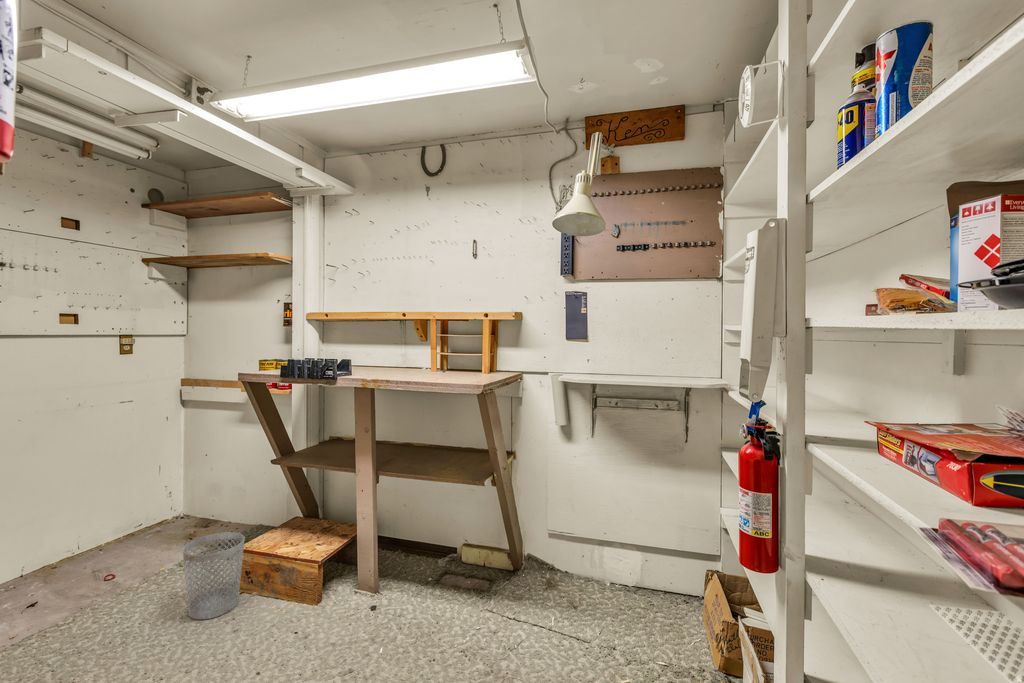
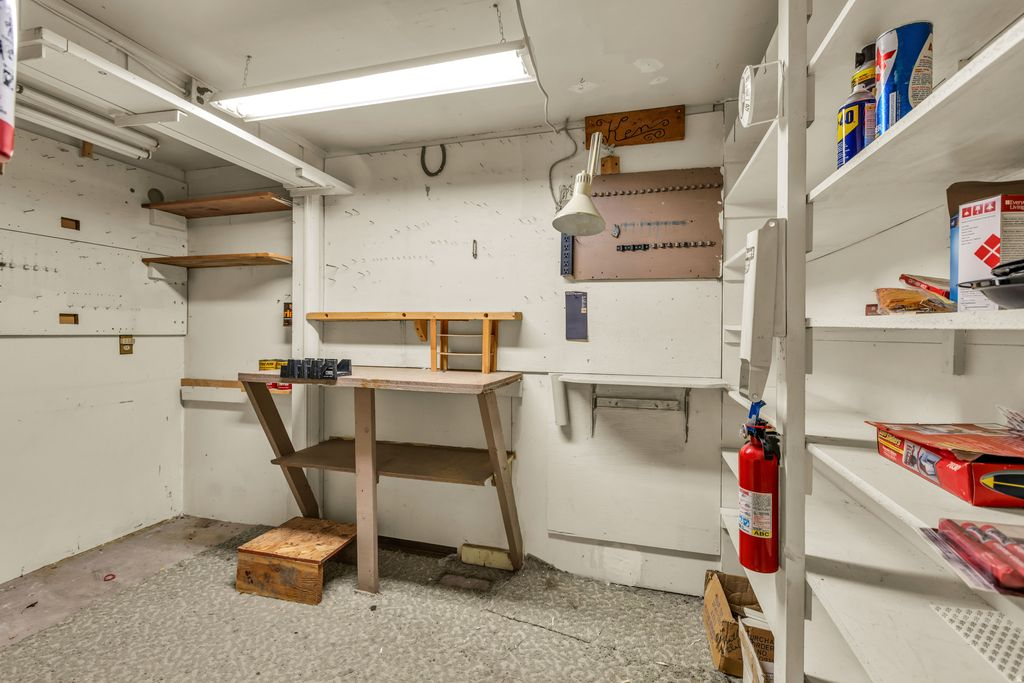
- wastebasket (214, 575)
